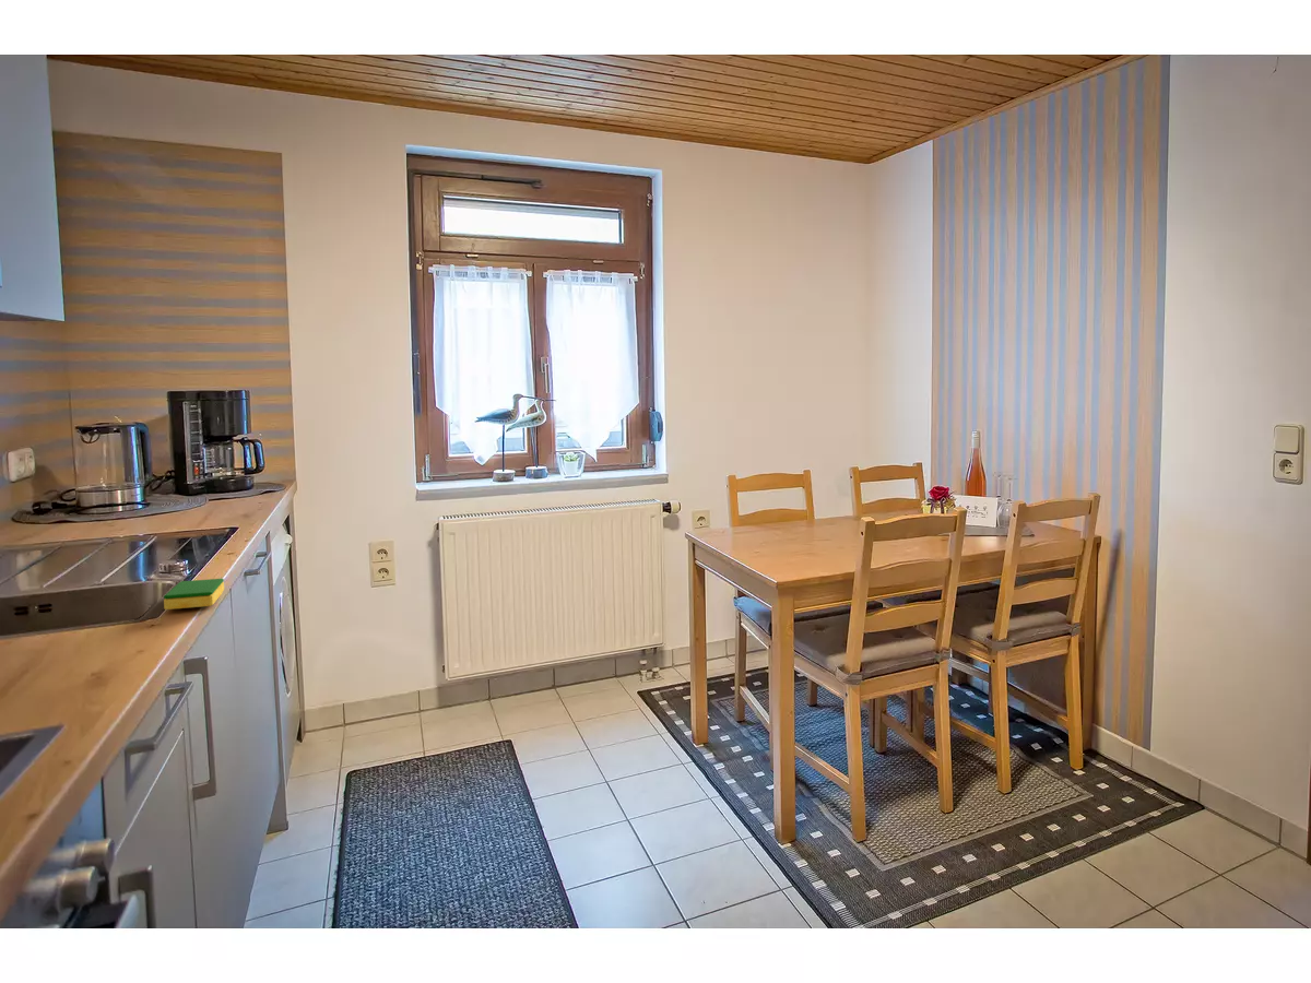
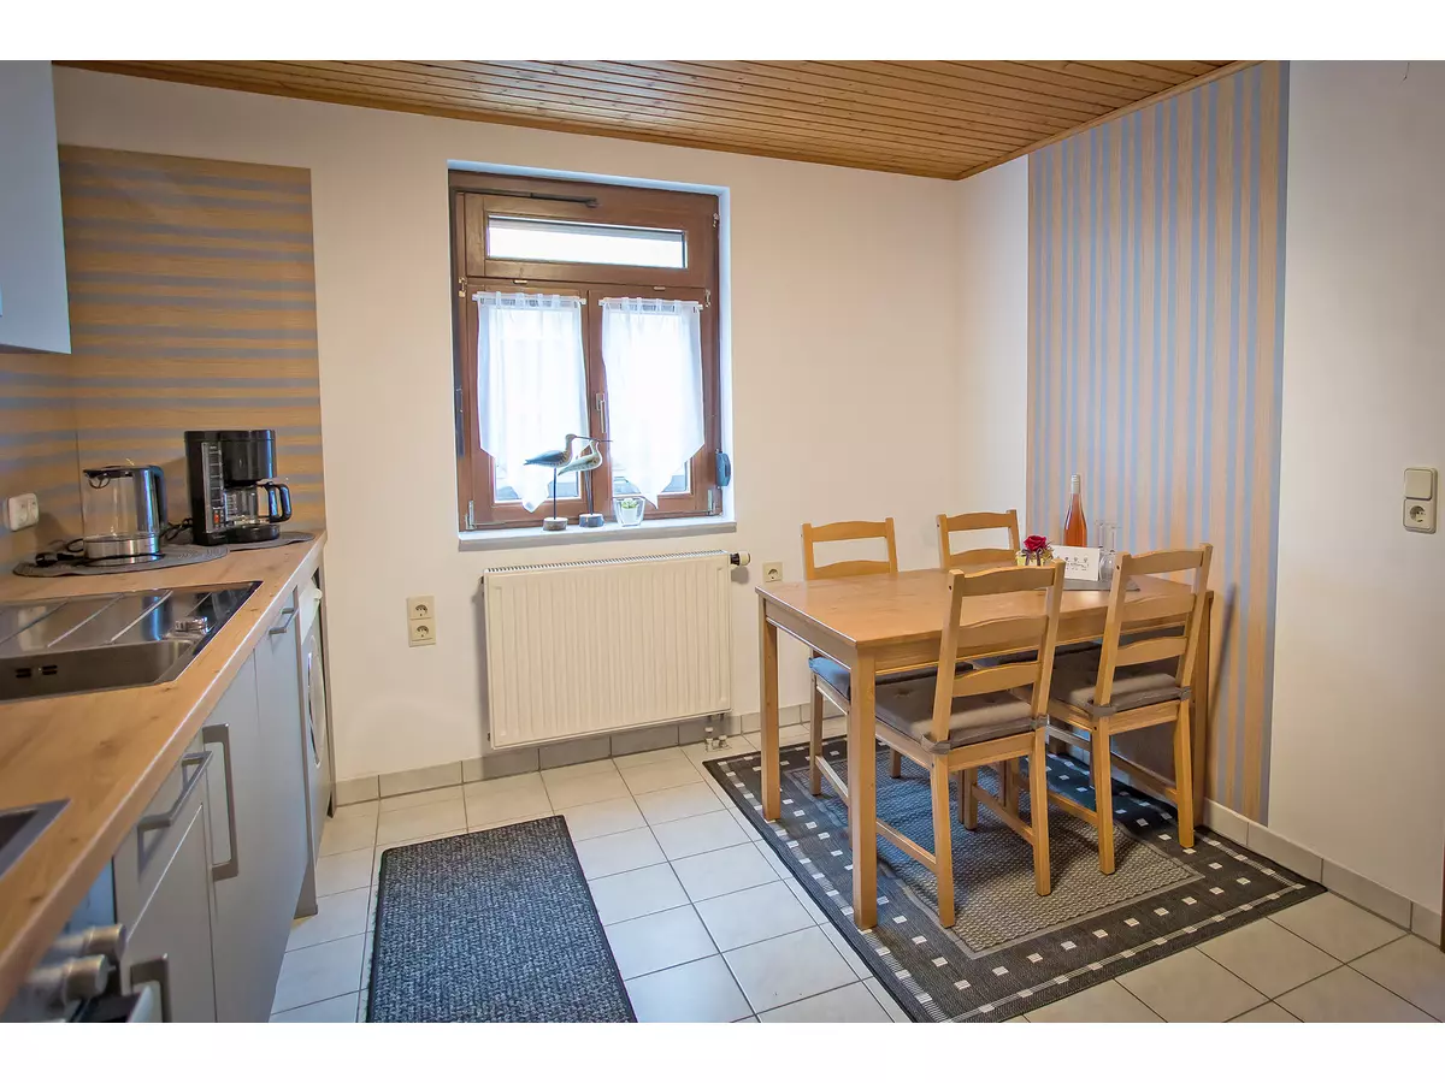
- dish sponge (196, 593)
